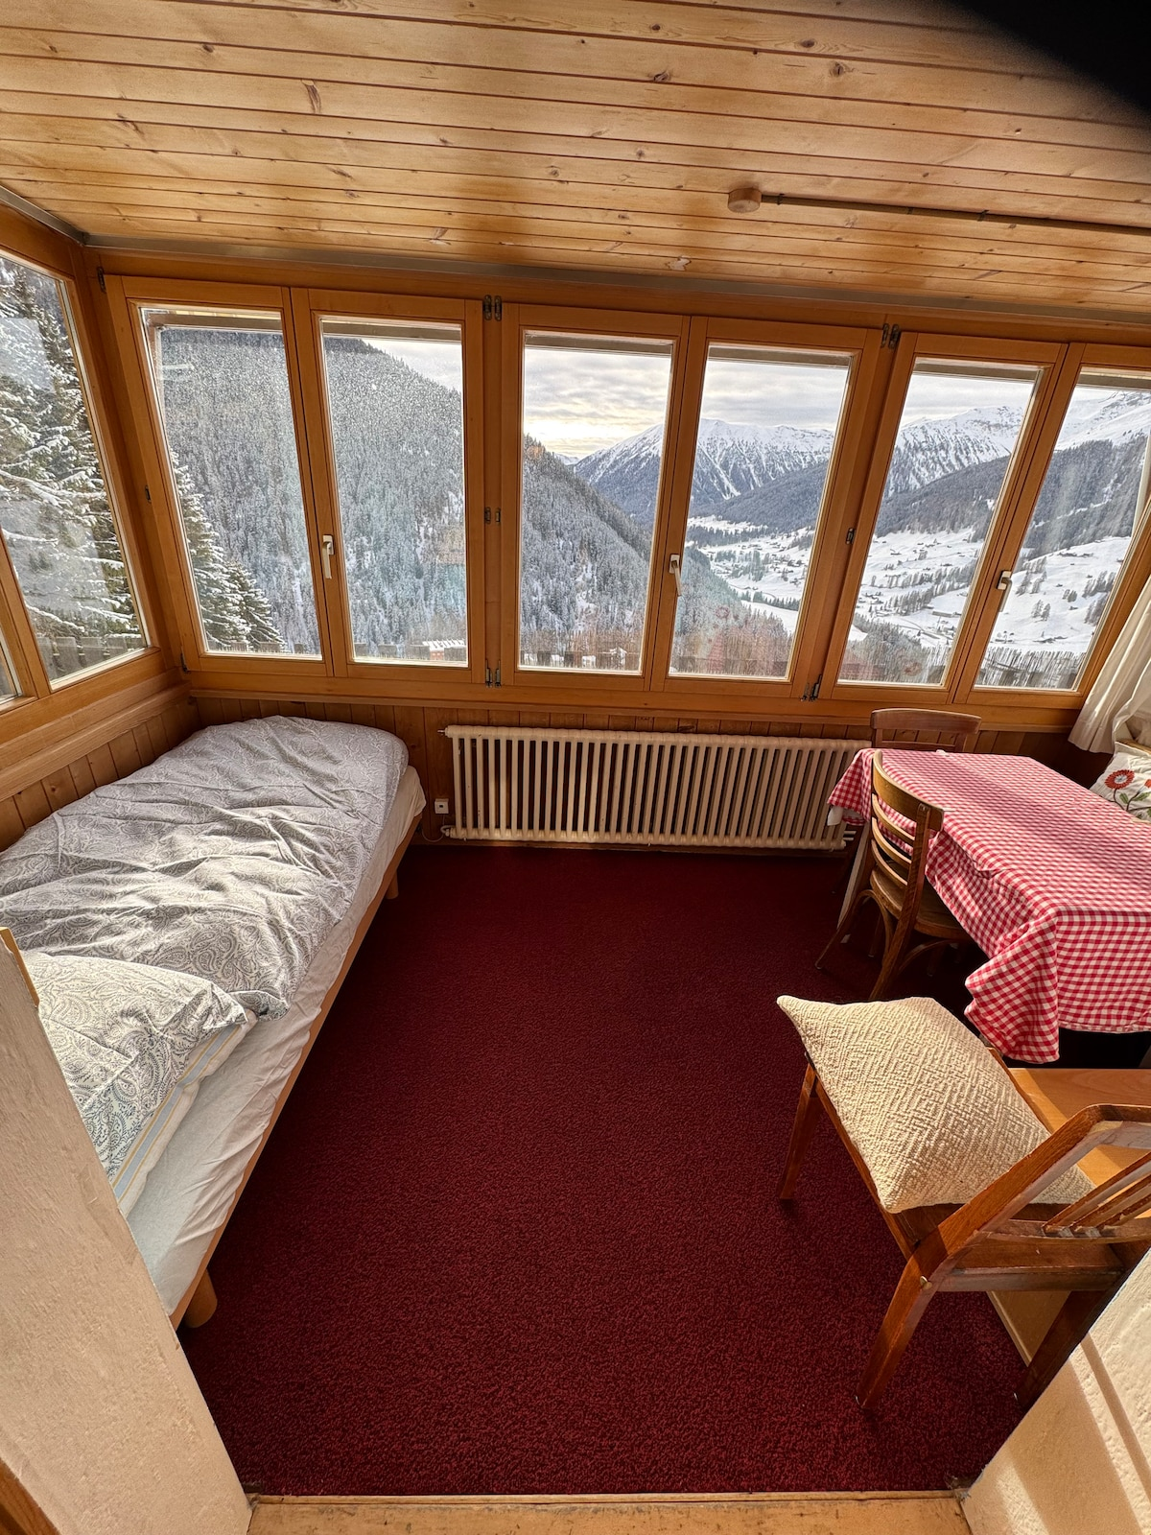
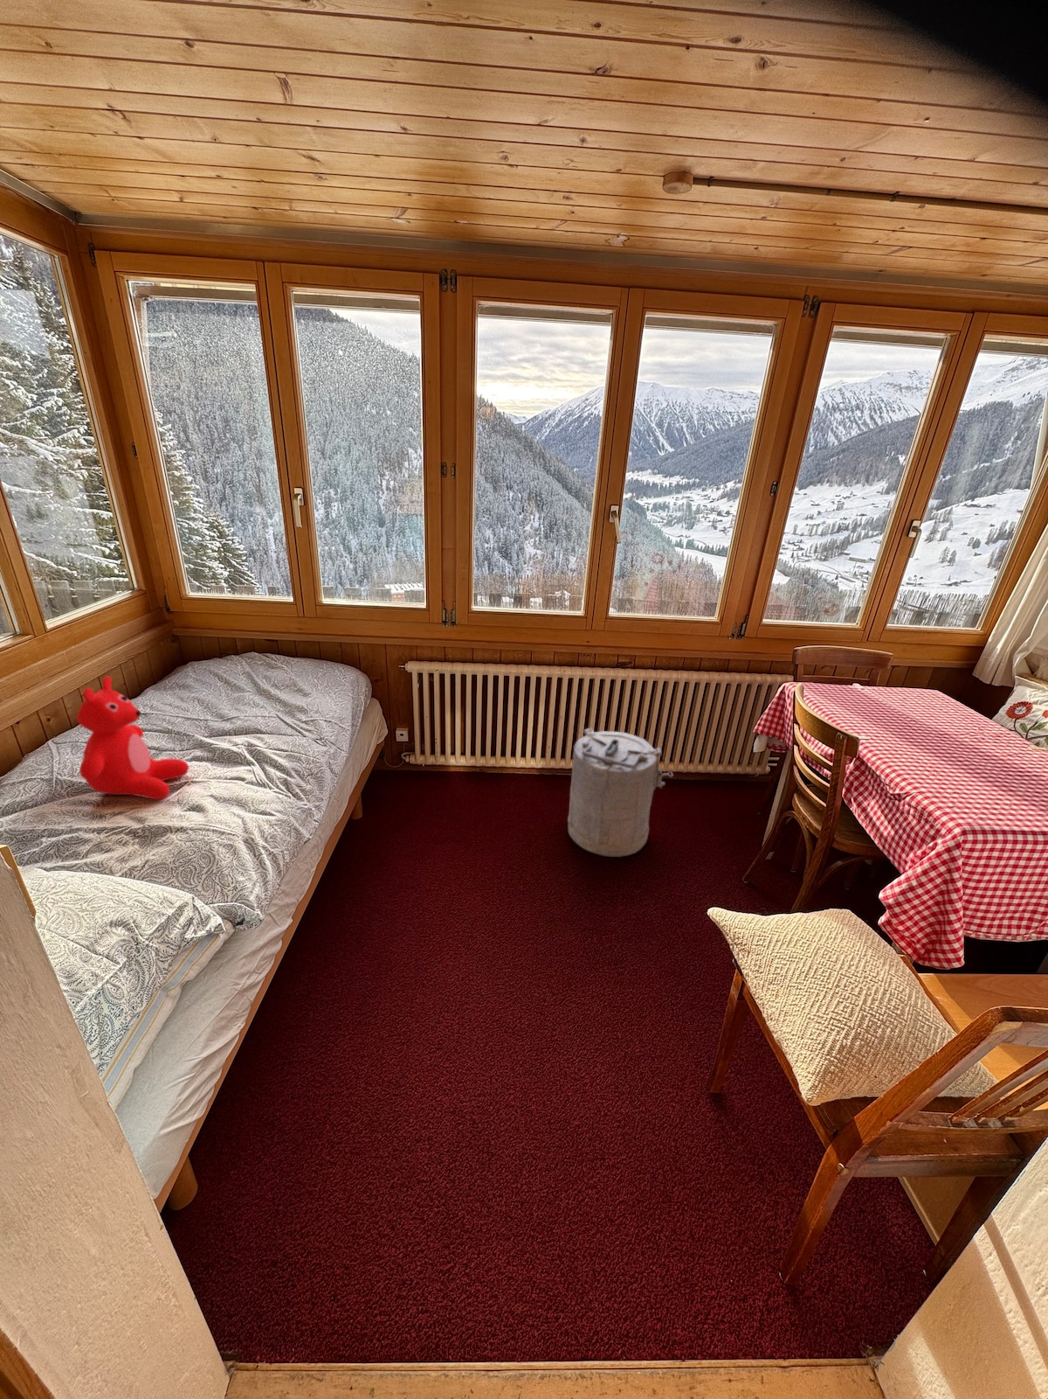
+ teddy bear (129, 737)
+ laundry hamper (610, 785)
